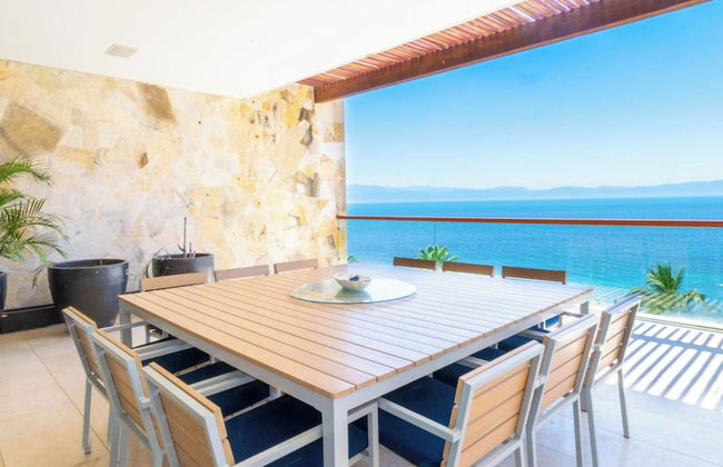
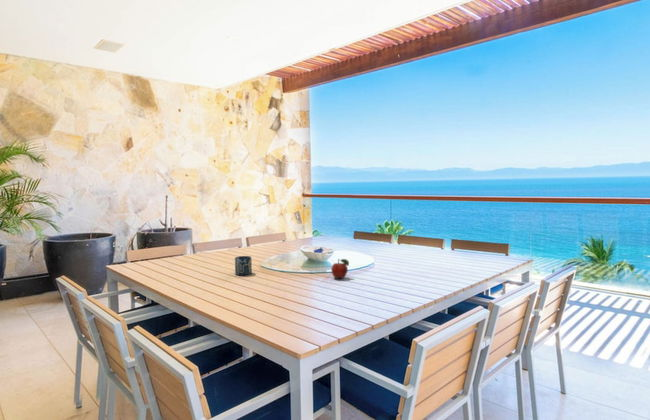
+ fruit (340, 268)
+ cup (243, 264)
